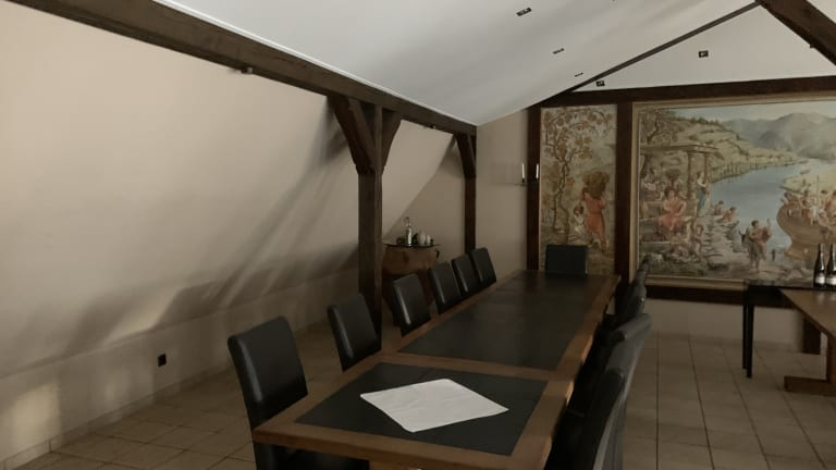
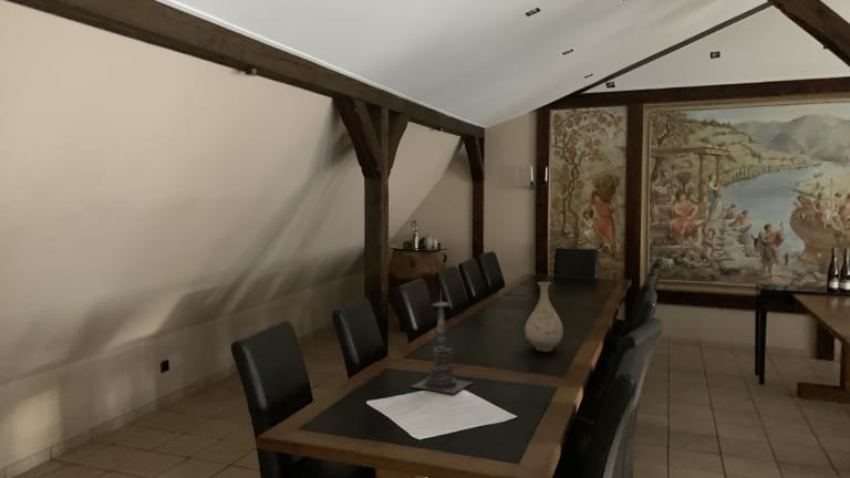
+ candle holder (442, 336)
+ vase (543, 315)
